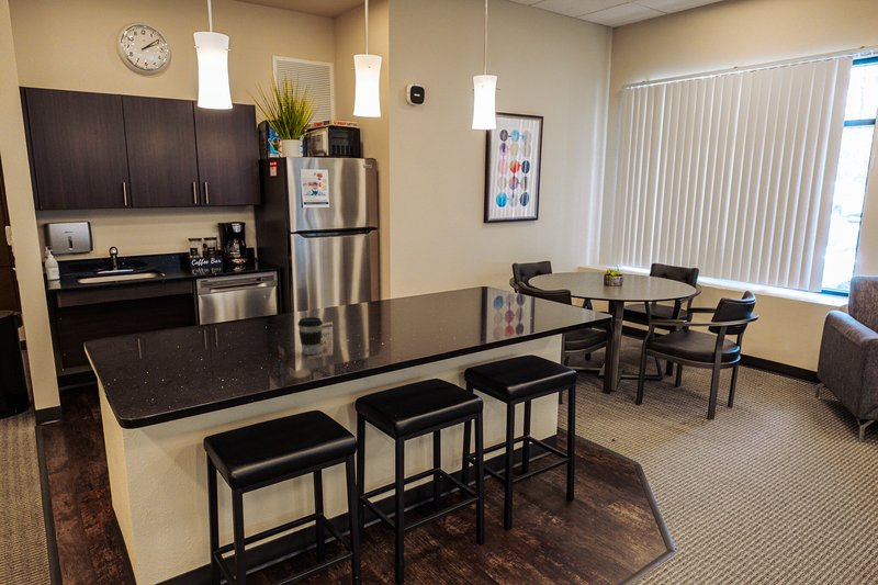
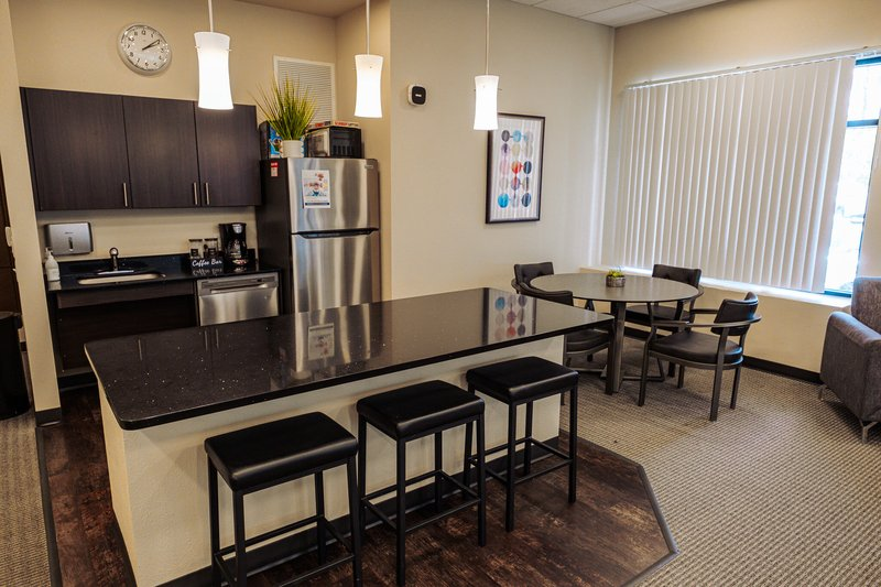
- coffee cup (311, 336)
